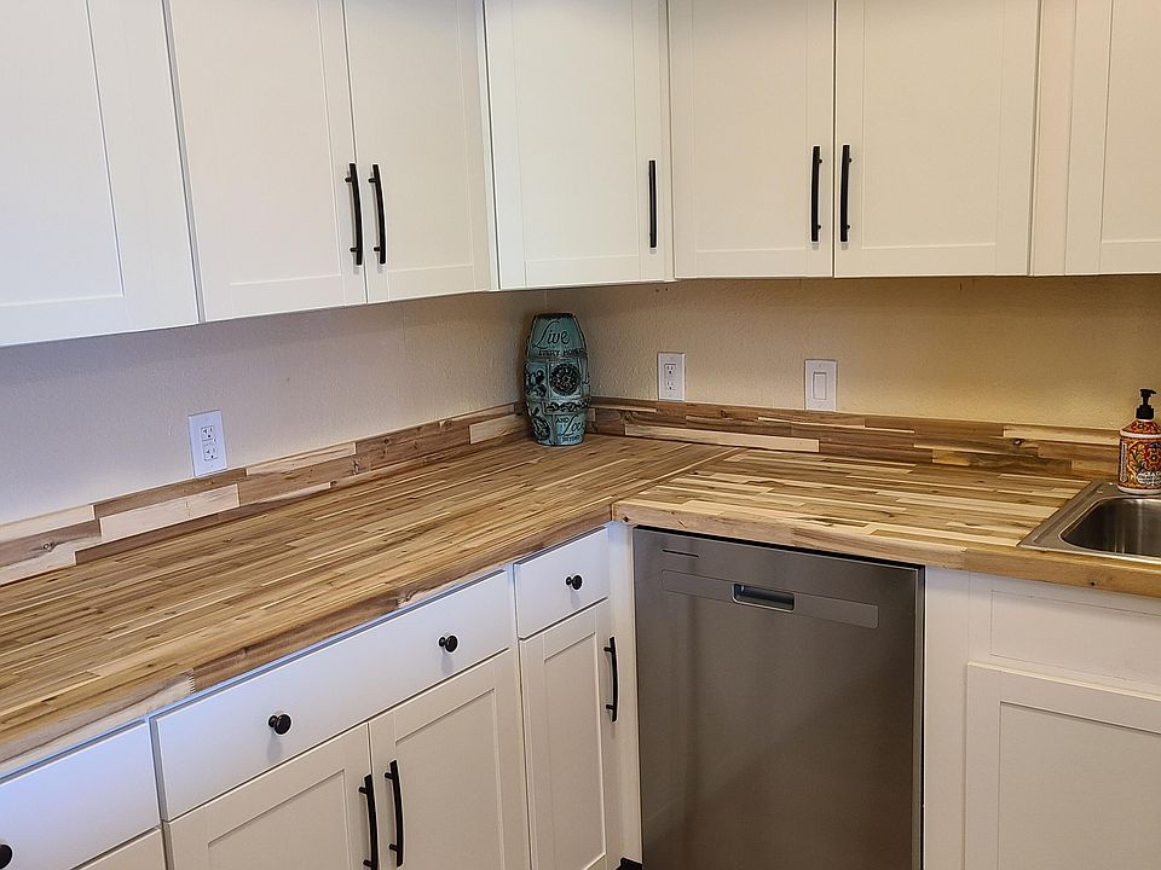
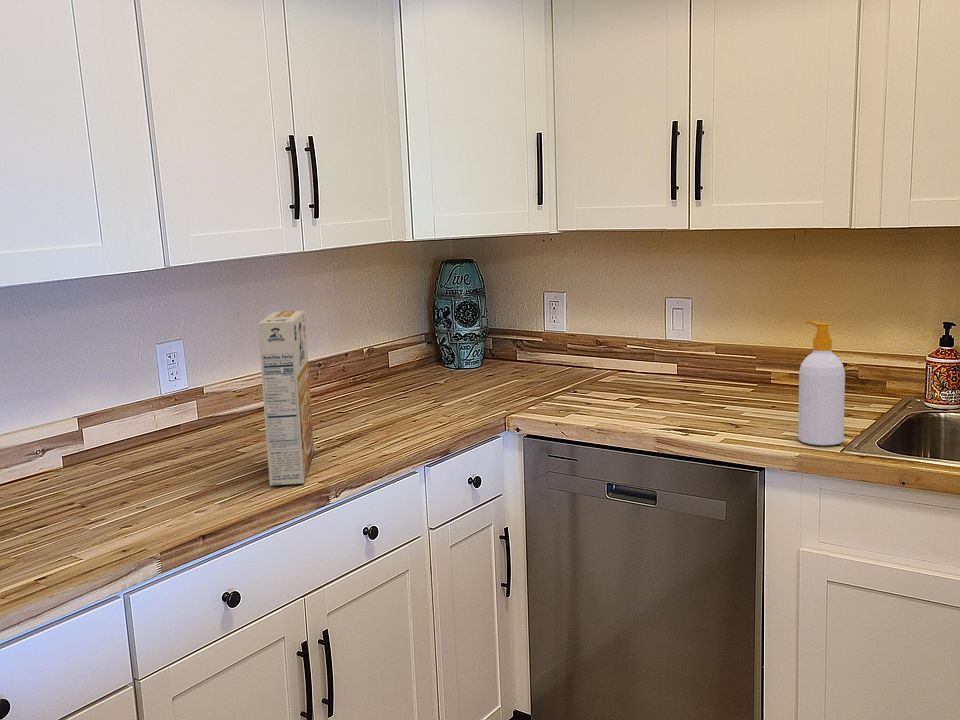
+ soap bottle (820, 382)
+ cereal box (288, 393)
